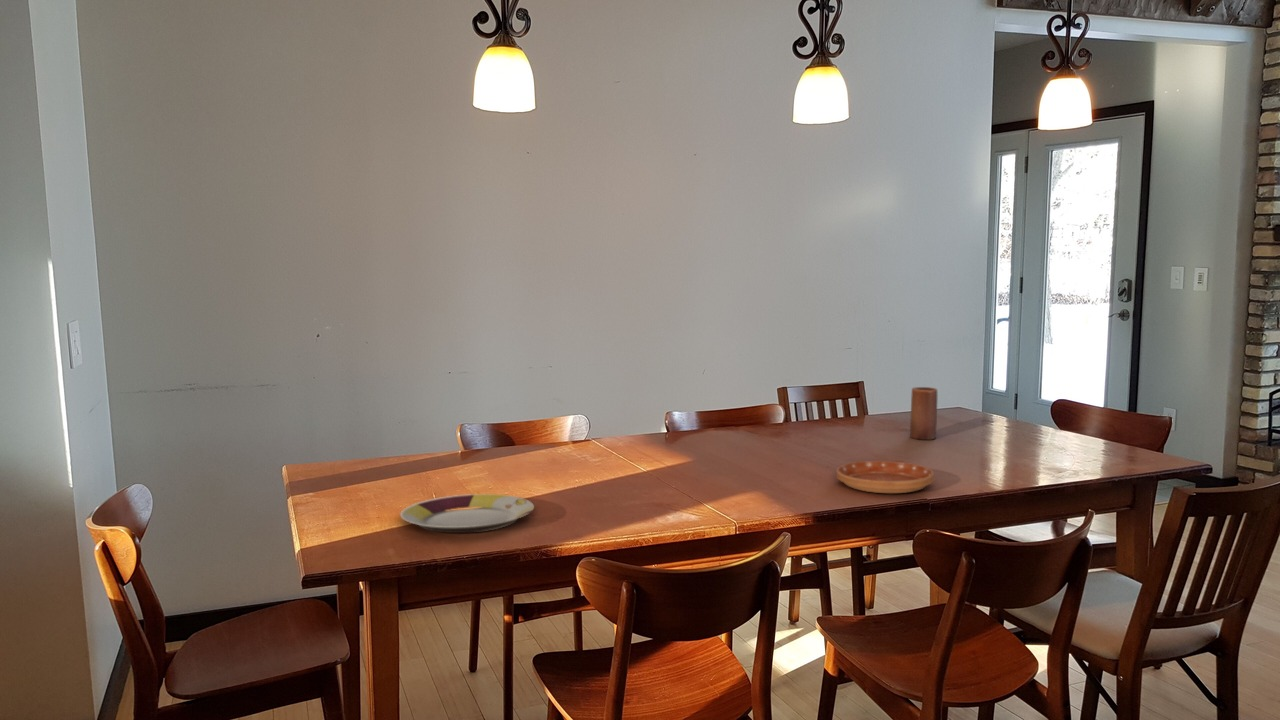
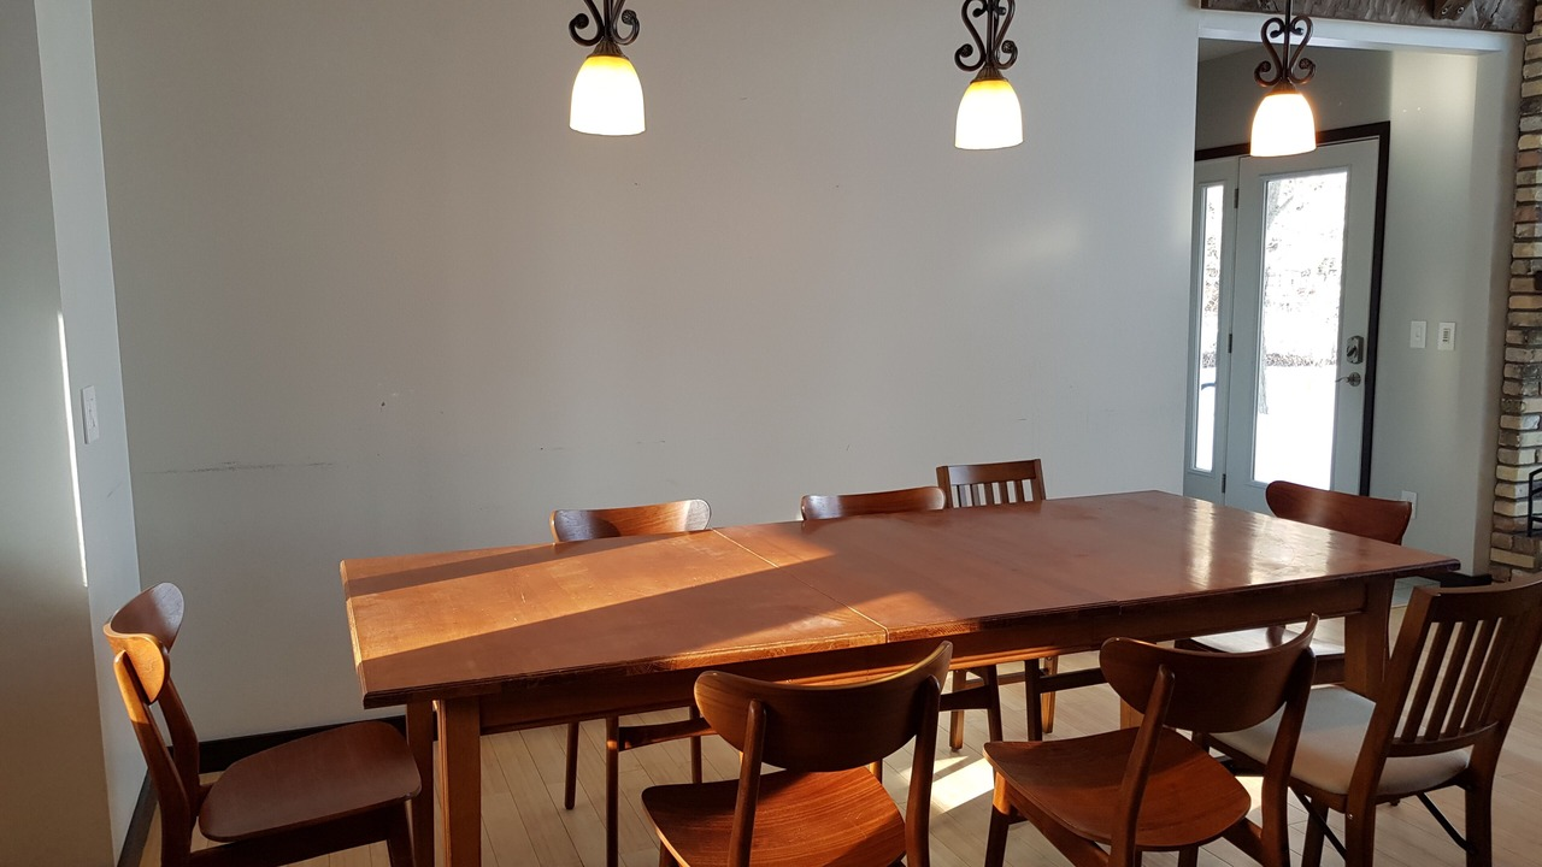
- saucer (884, 477)
- plate (468, 514)
- candle (923, 413)
